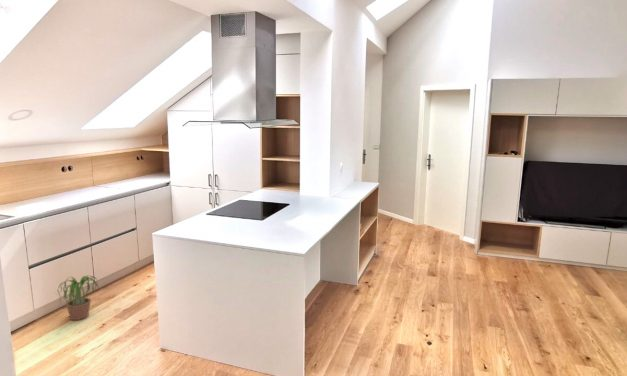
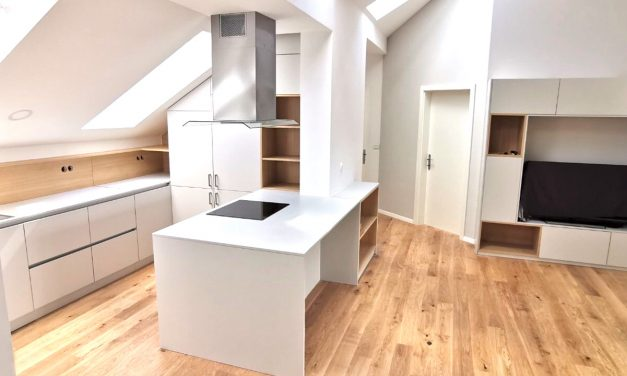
- potted plant (77, 296)
